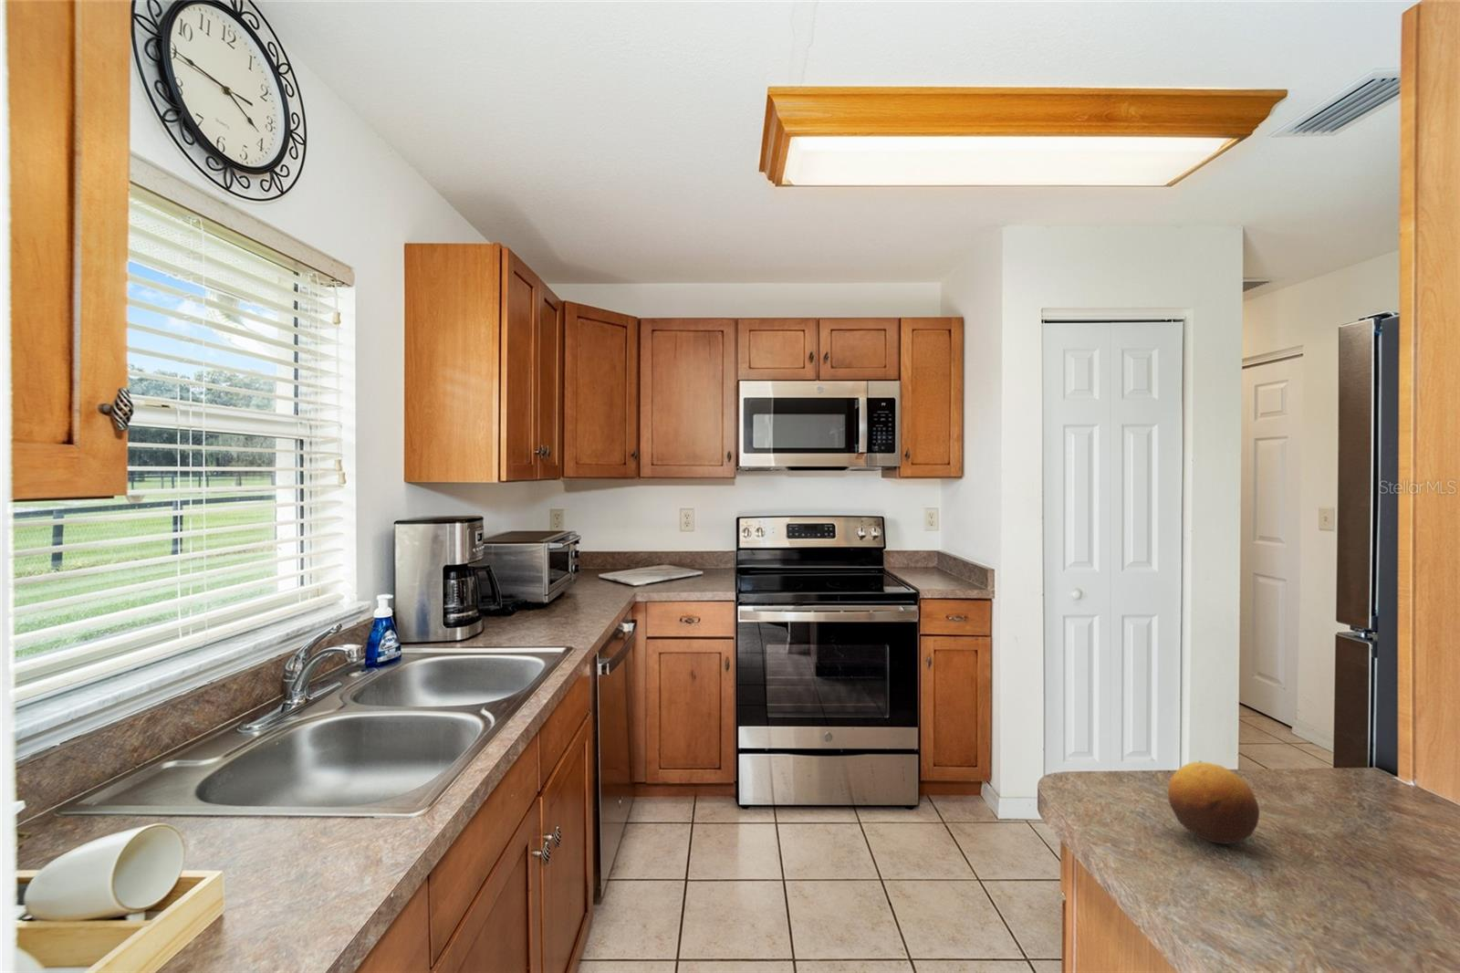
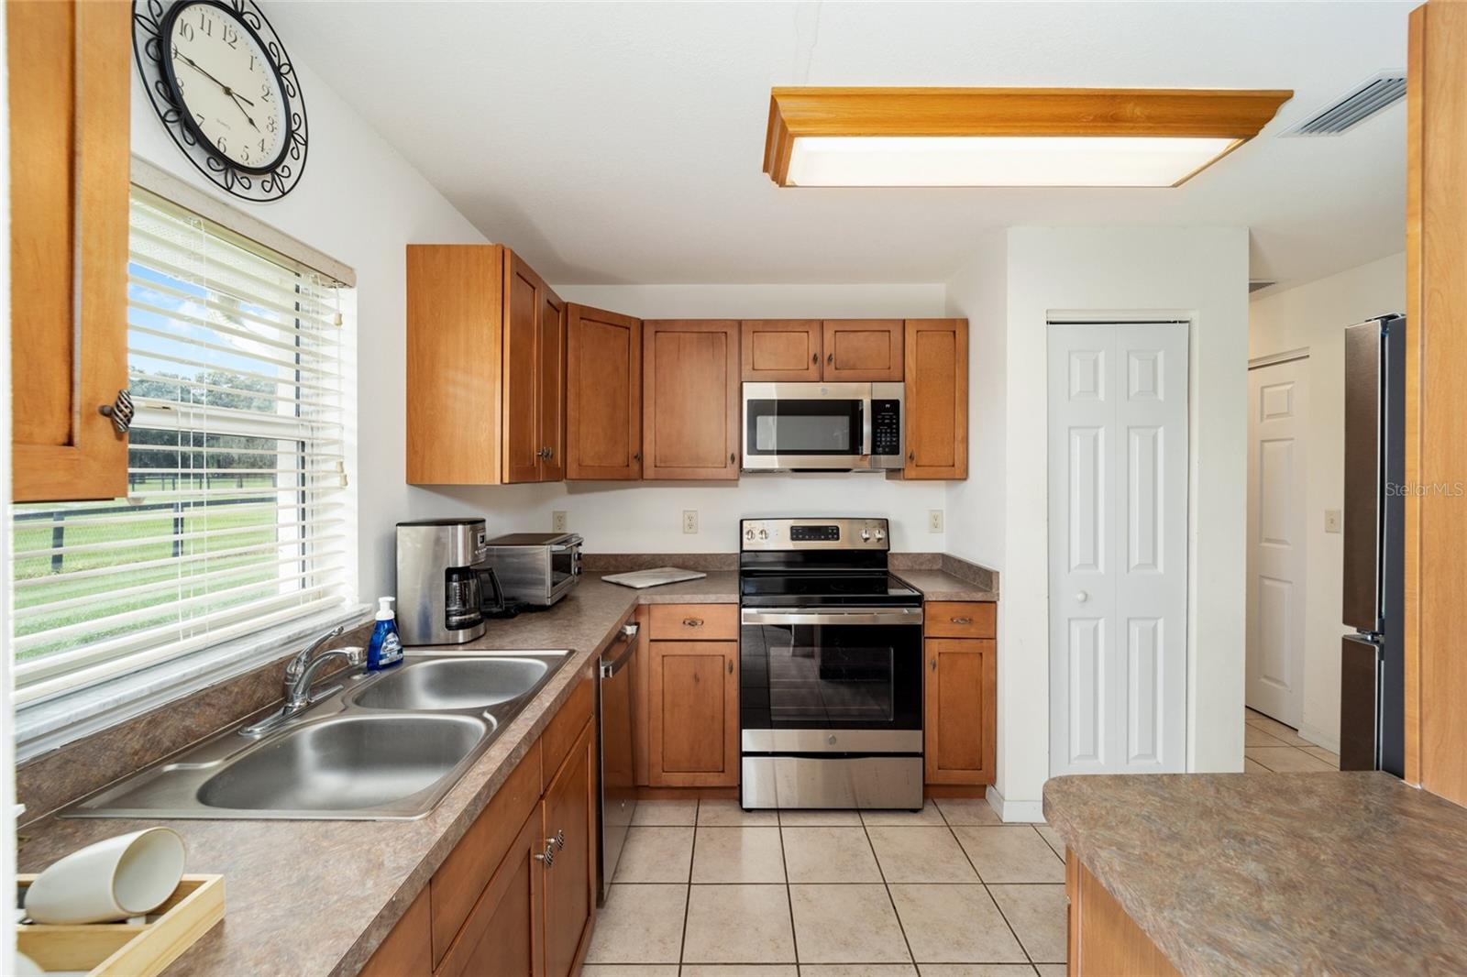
- fruit (1211, 801)
